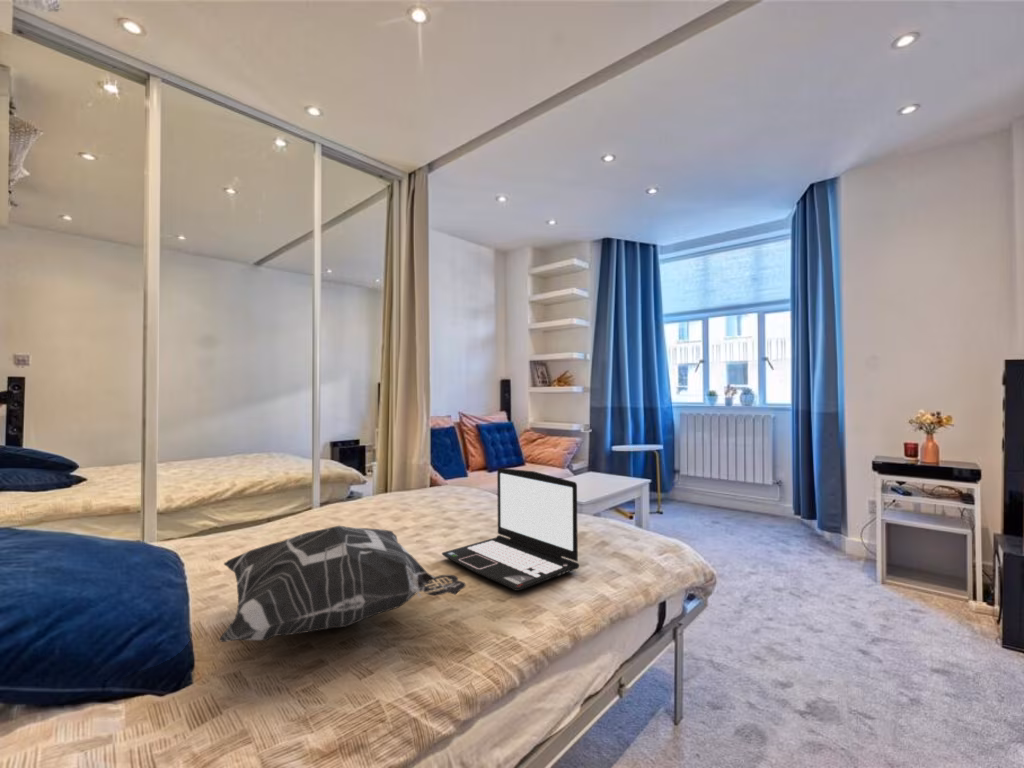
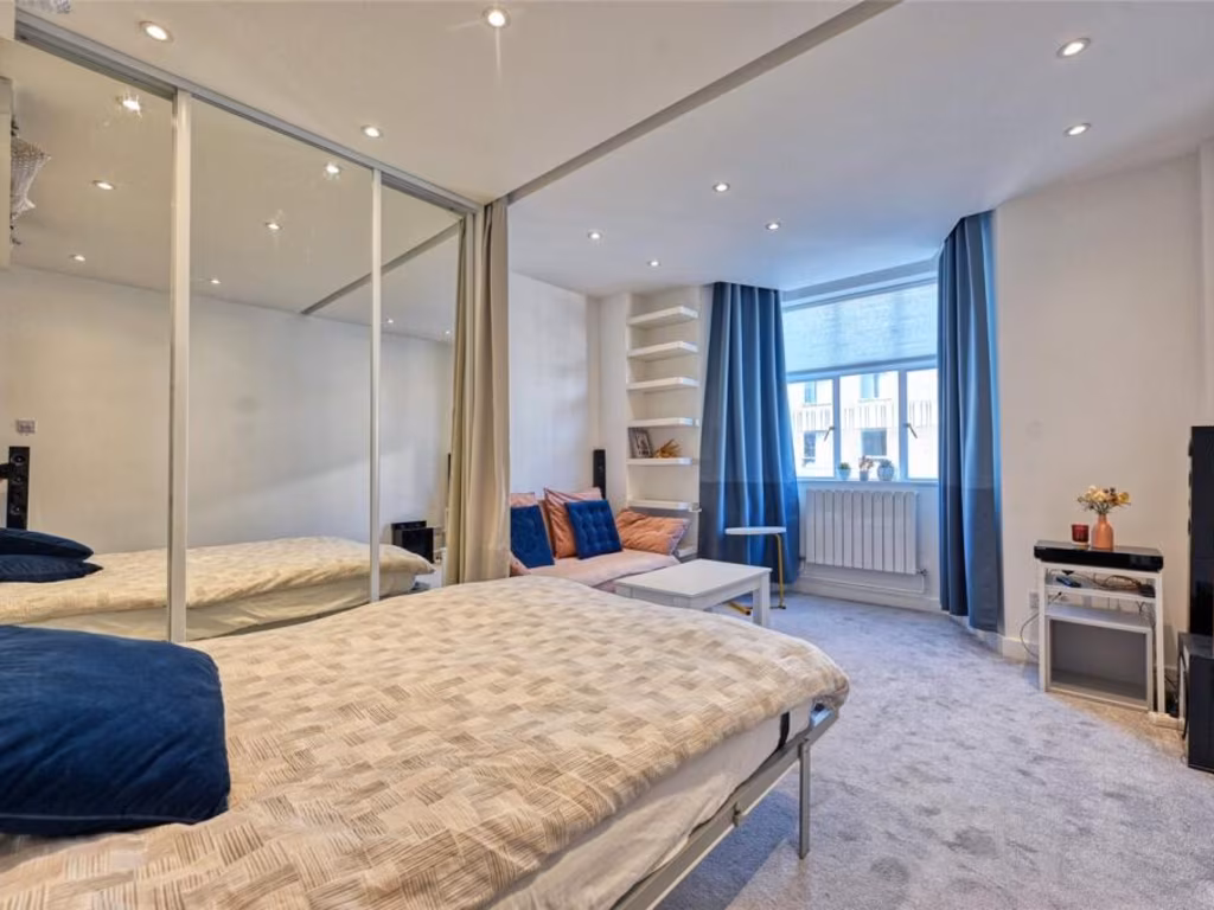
- decorative pillow (337, 574)
- laptop (506, 520)
